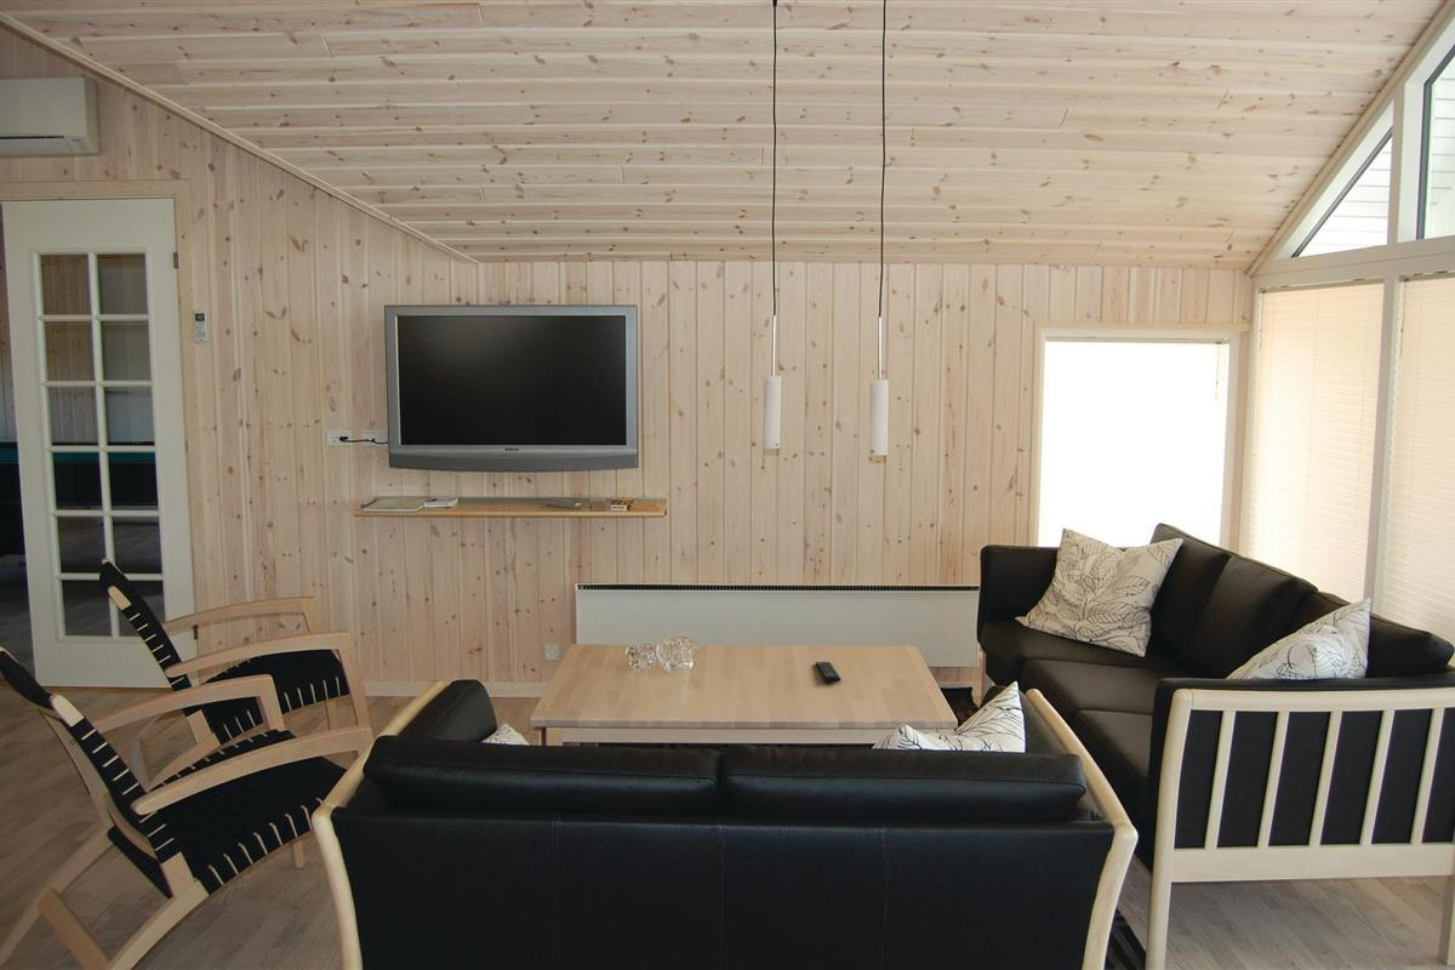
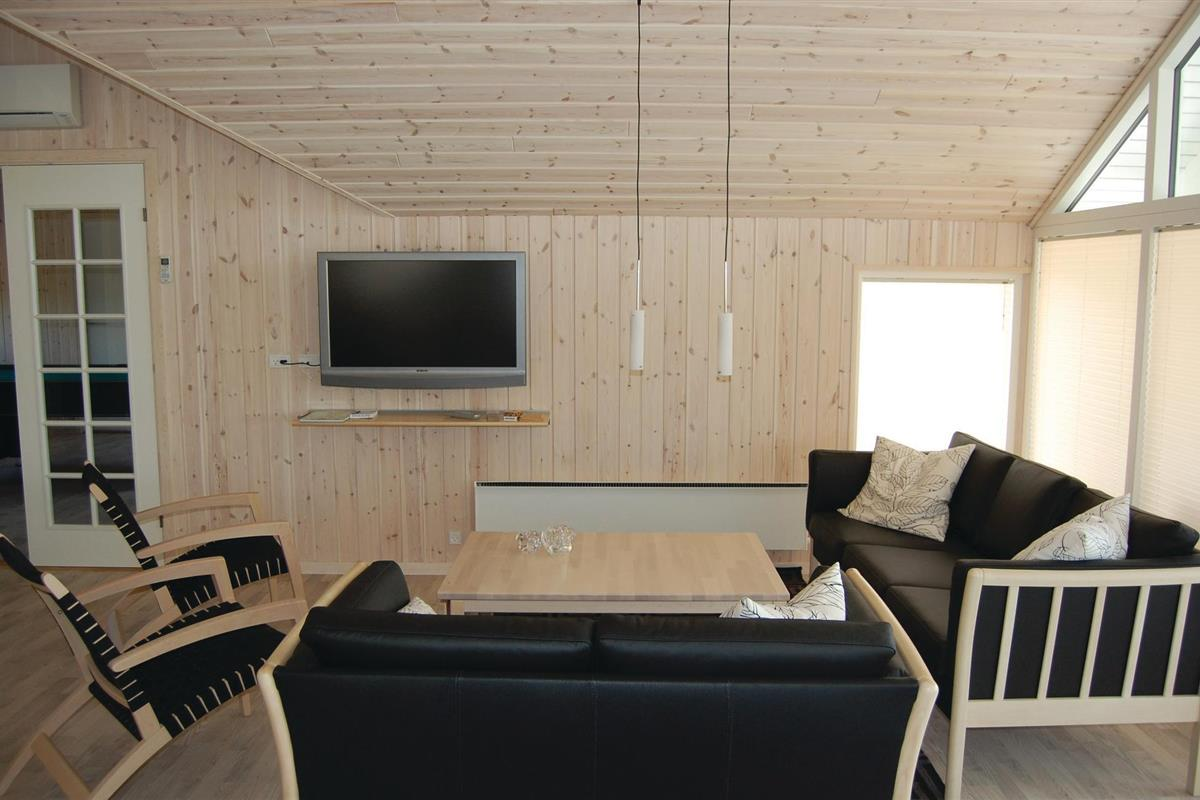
- remote control (827, 672)
